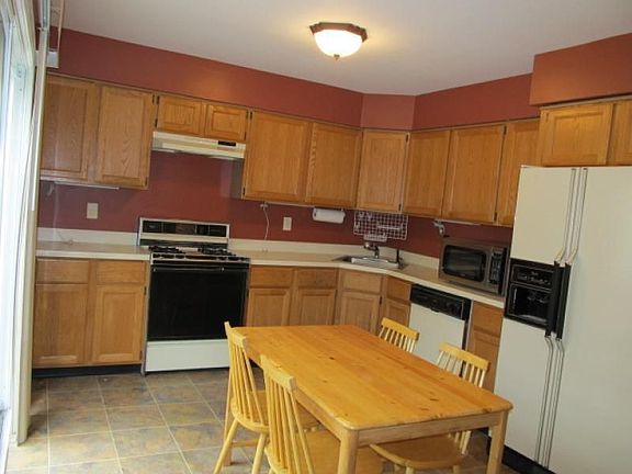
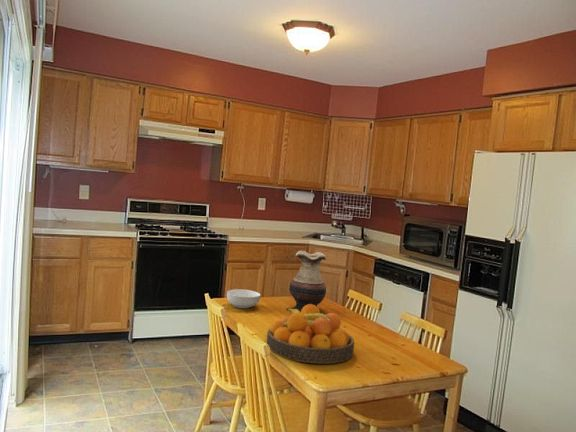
+ cereal bowl (243, 299)
+ fruit bowl (311, 329)
+ vase (308, 280)
